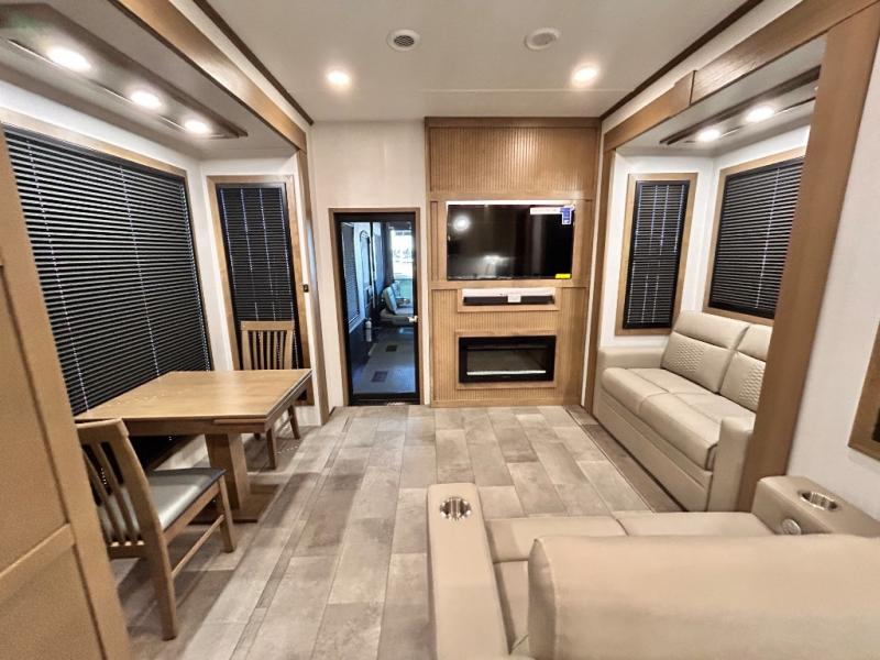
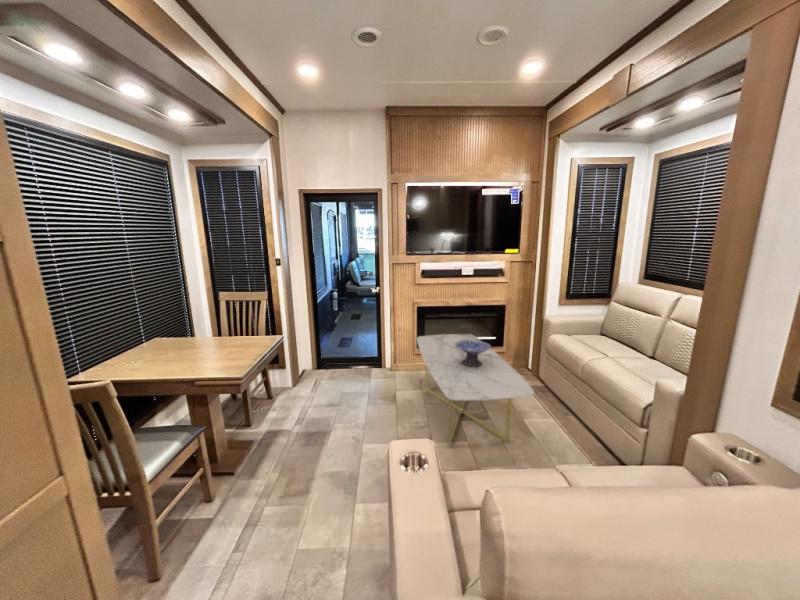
+ coffee table (462, 386)
+ decorative bowl (472, 353)
